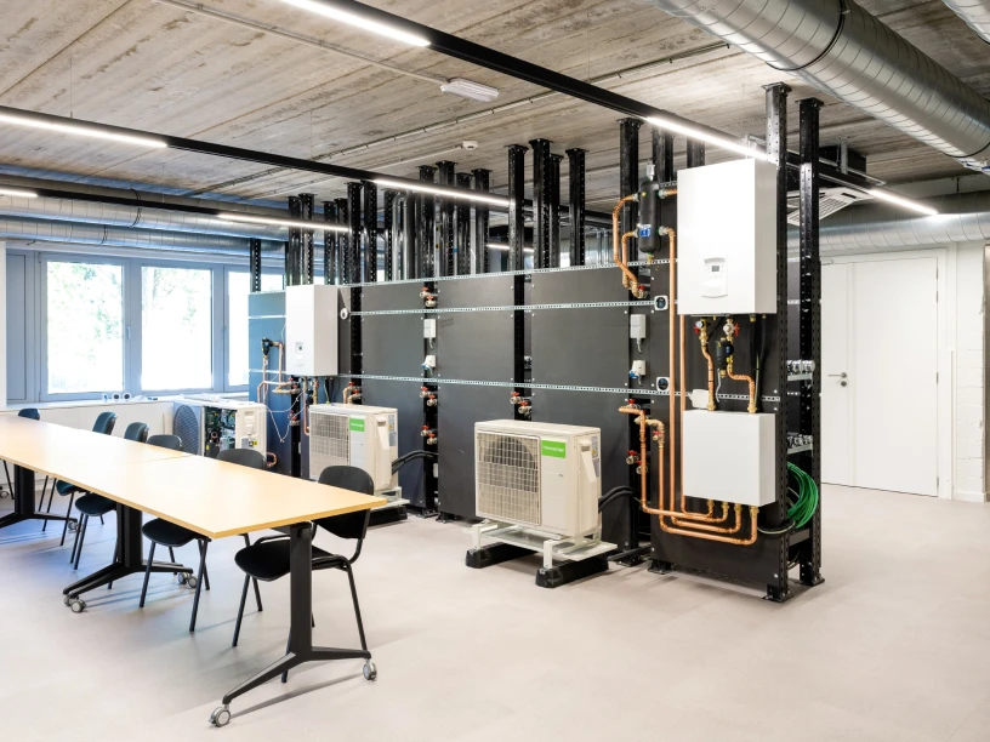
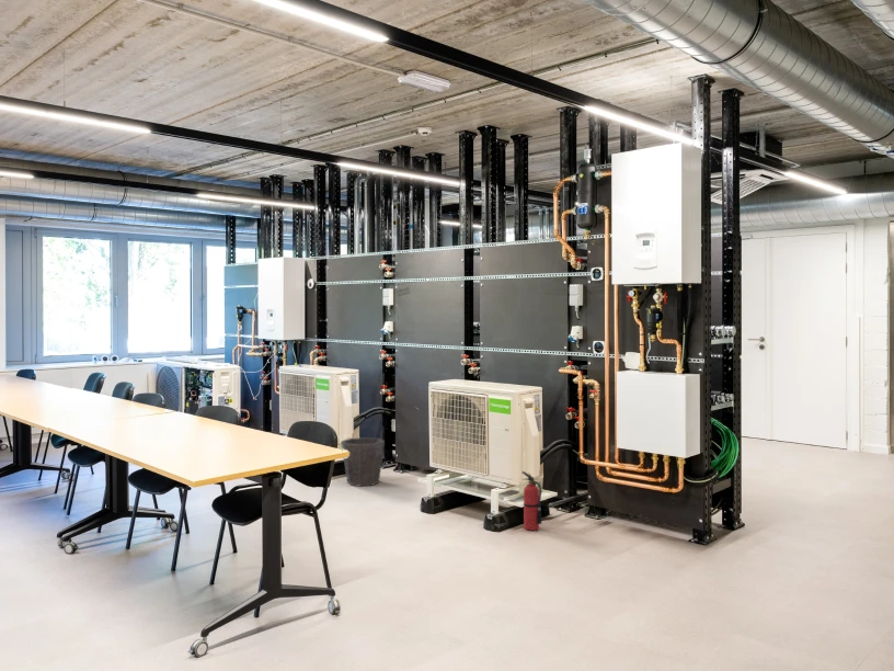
+ fire extinguisher (531, 500)
+ waste bin (363, 462)
